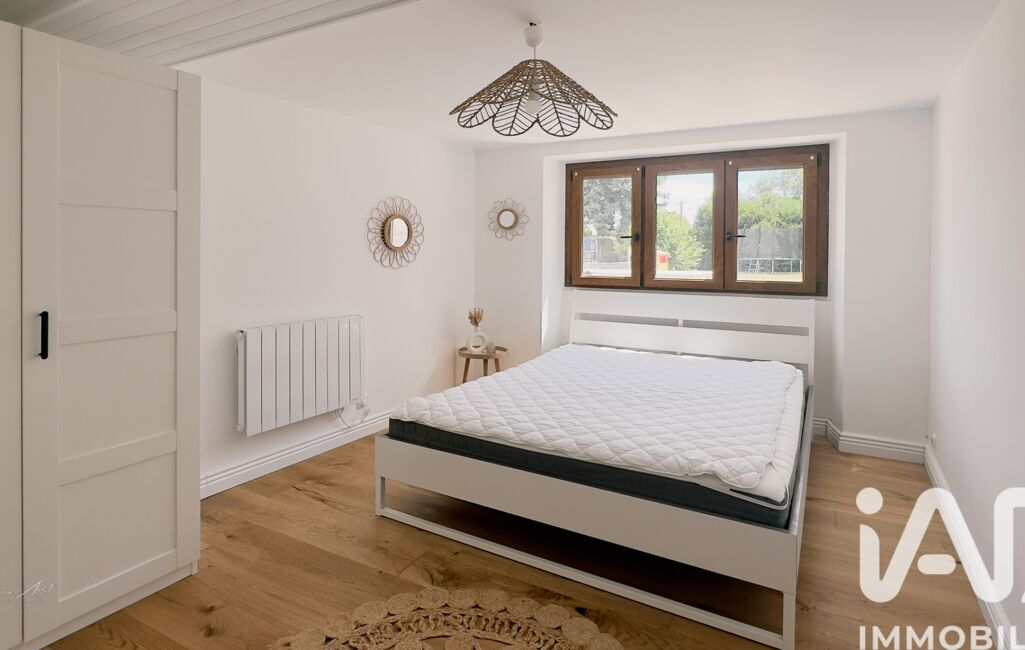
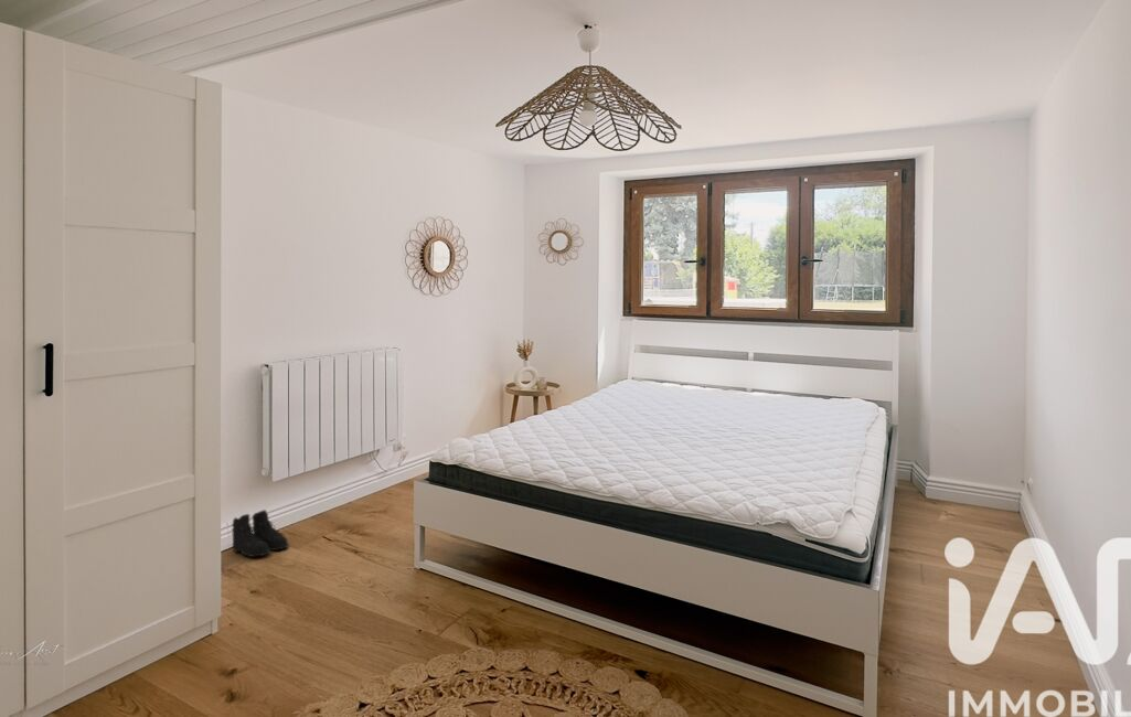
+ boots (259, 531)
